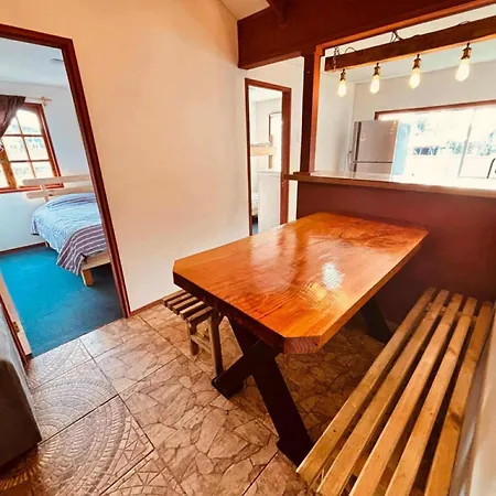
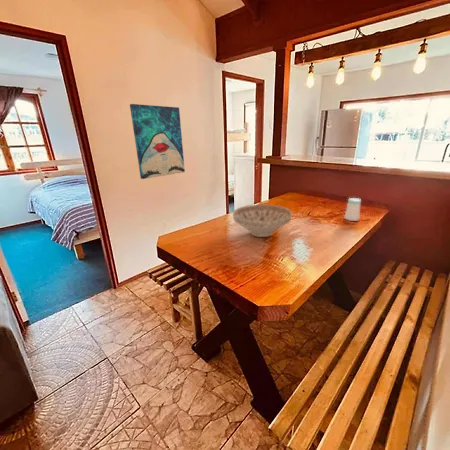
+ wall art (160, 142)
+ decorative bowl (261, 222)
+ salt shaker (353, 209)
